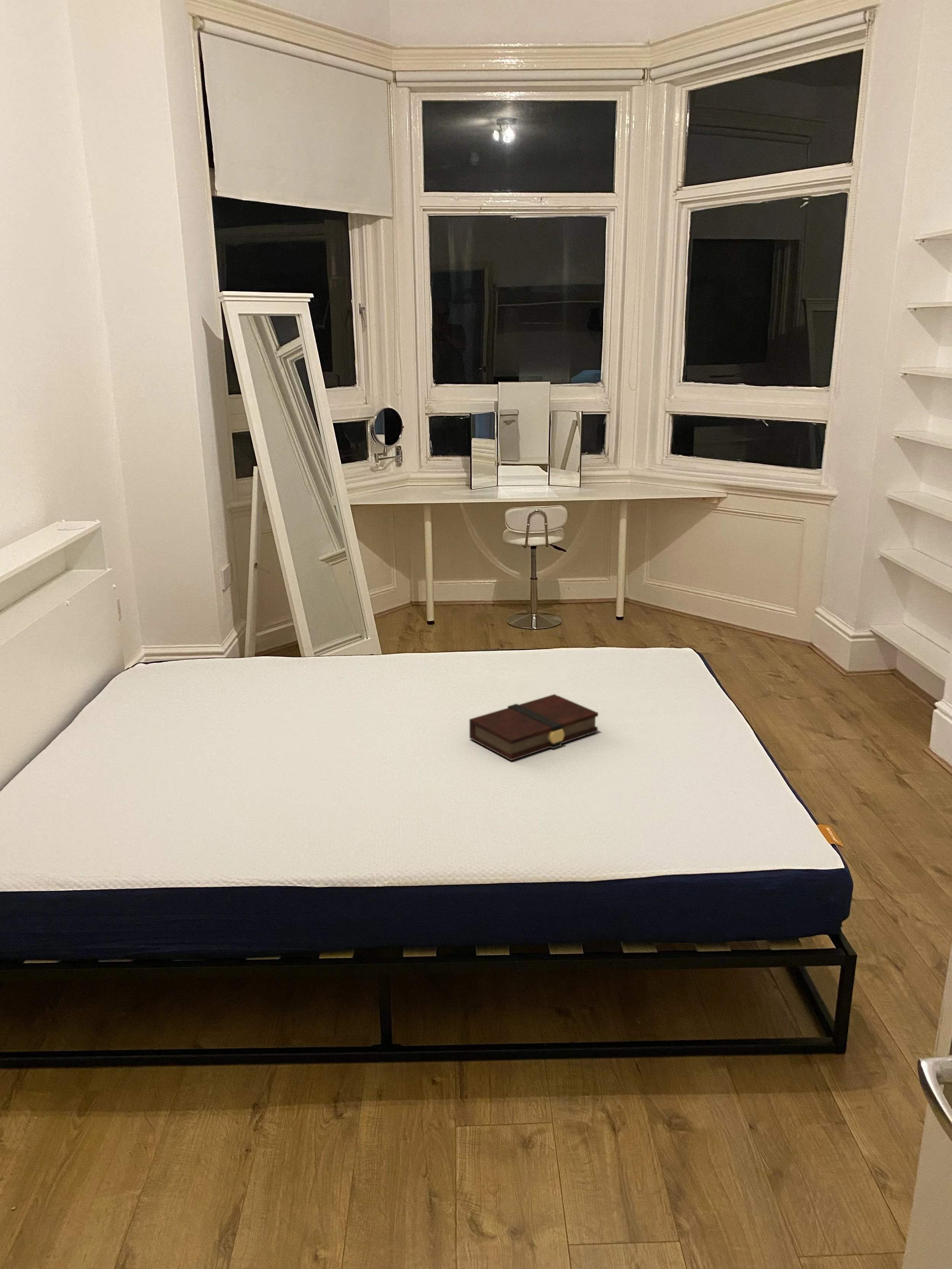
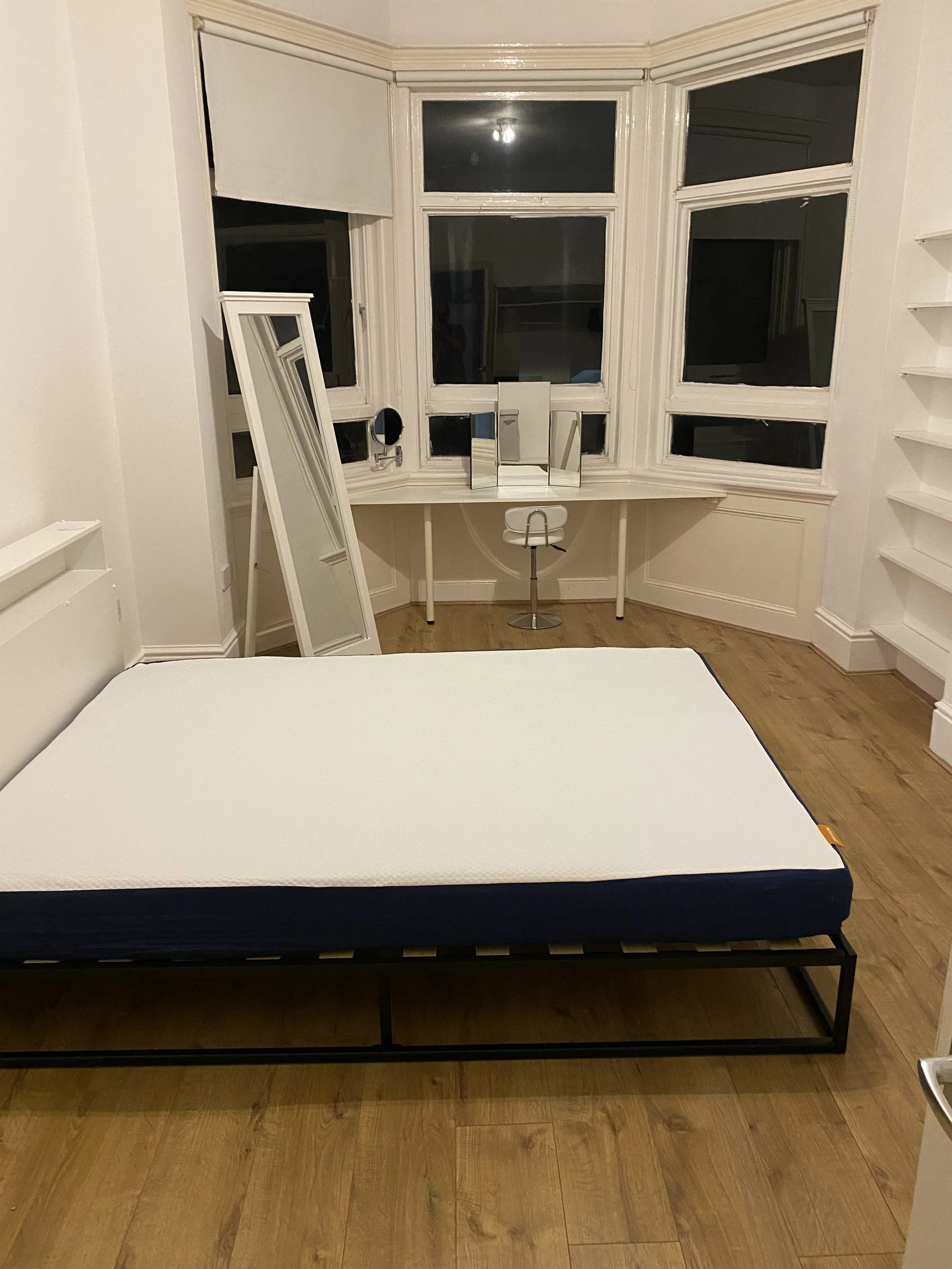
- book (534, 725)
